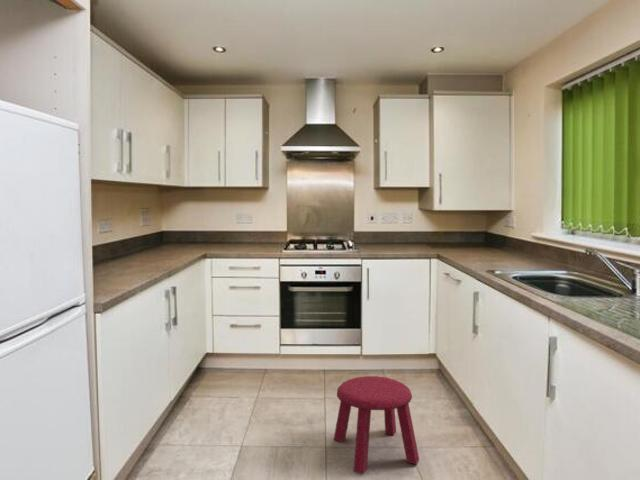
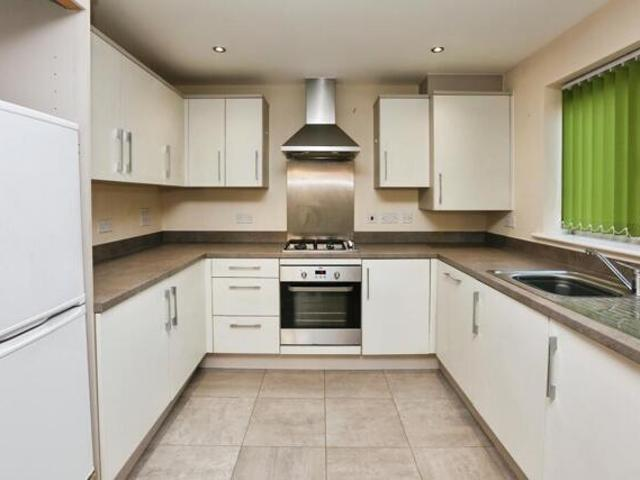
- stool (370, 417)
